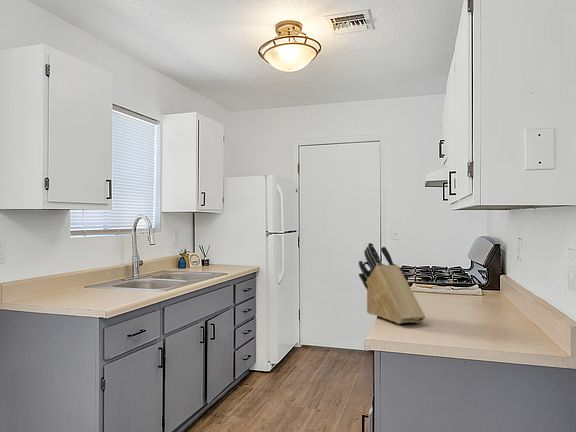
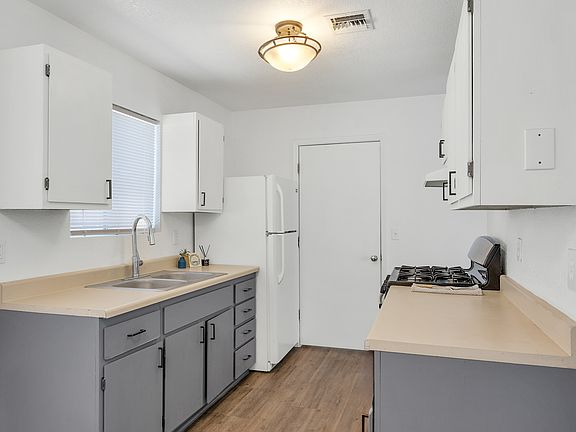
- knife block (388, 280)
